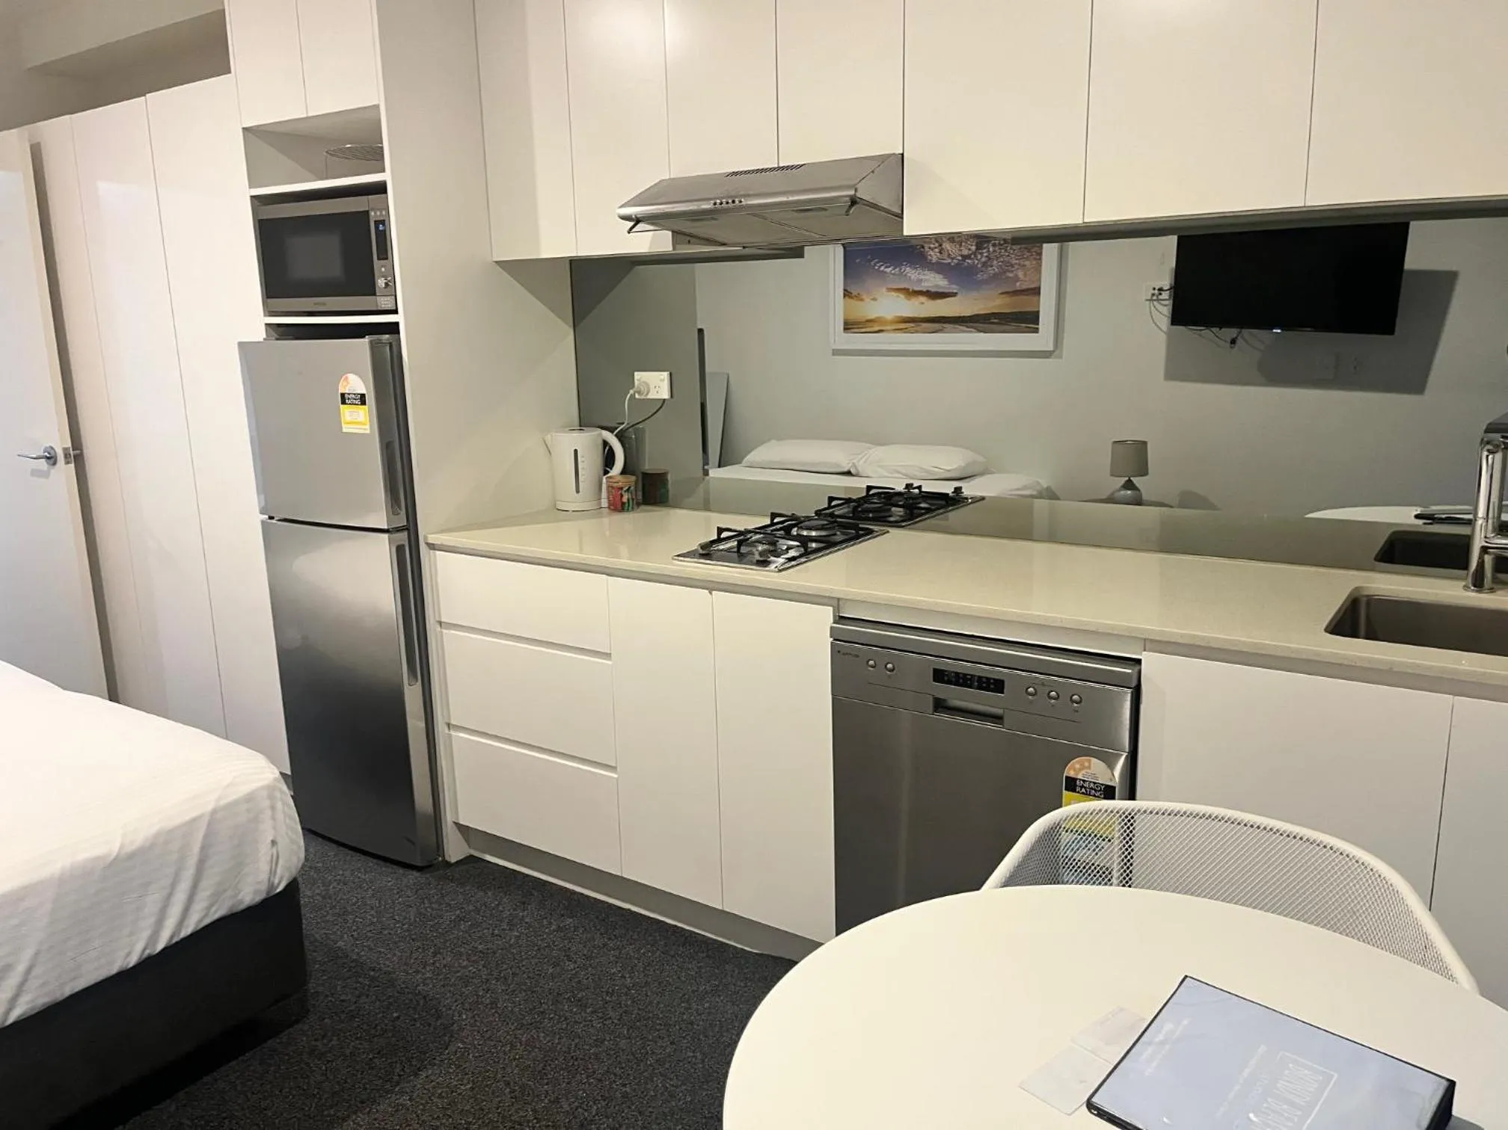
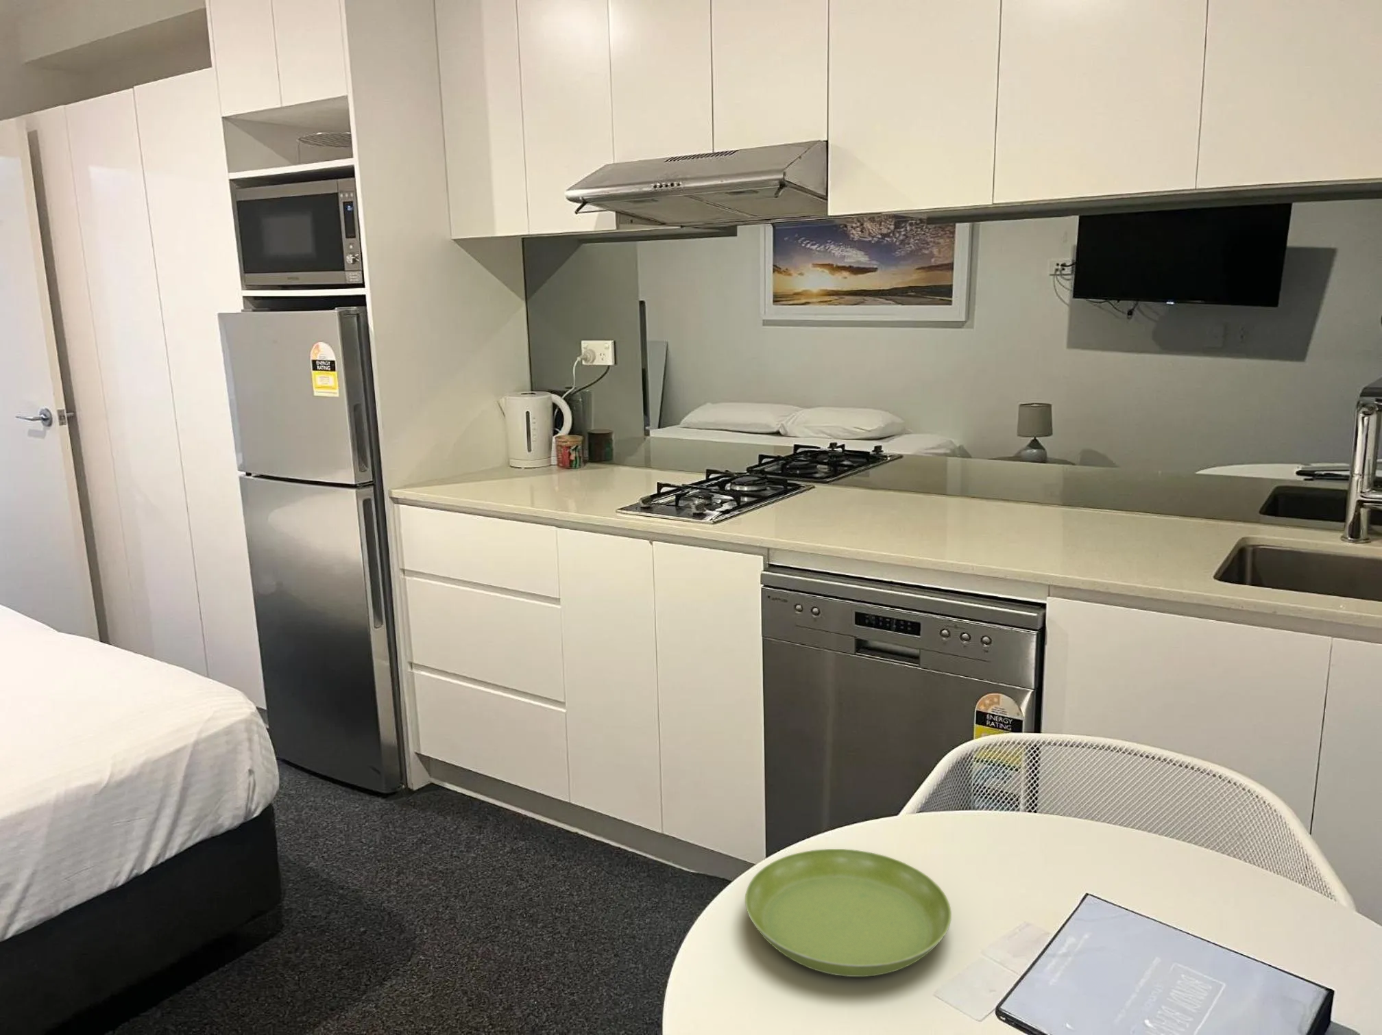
+ saucer (846, 914)
